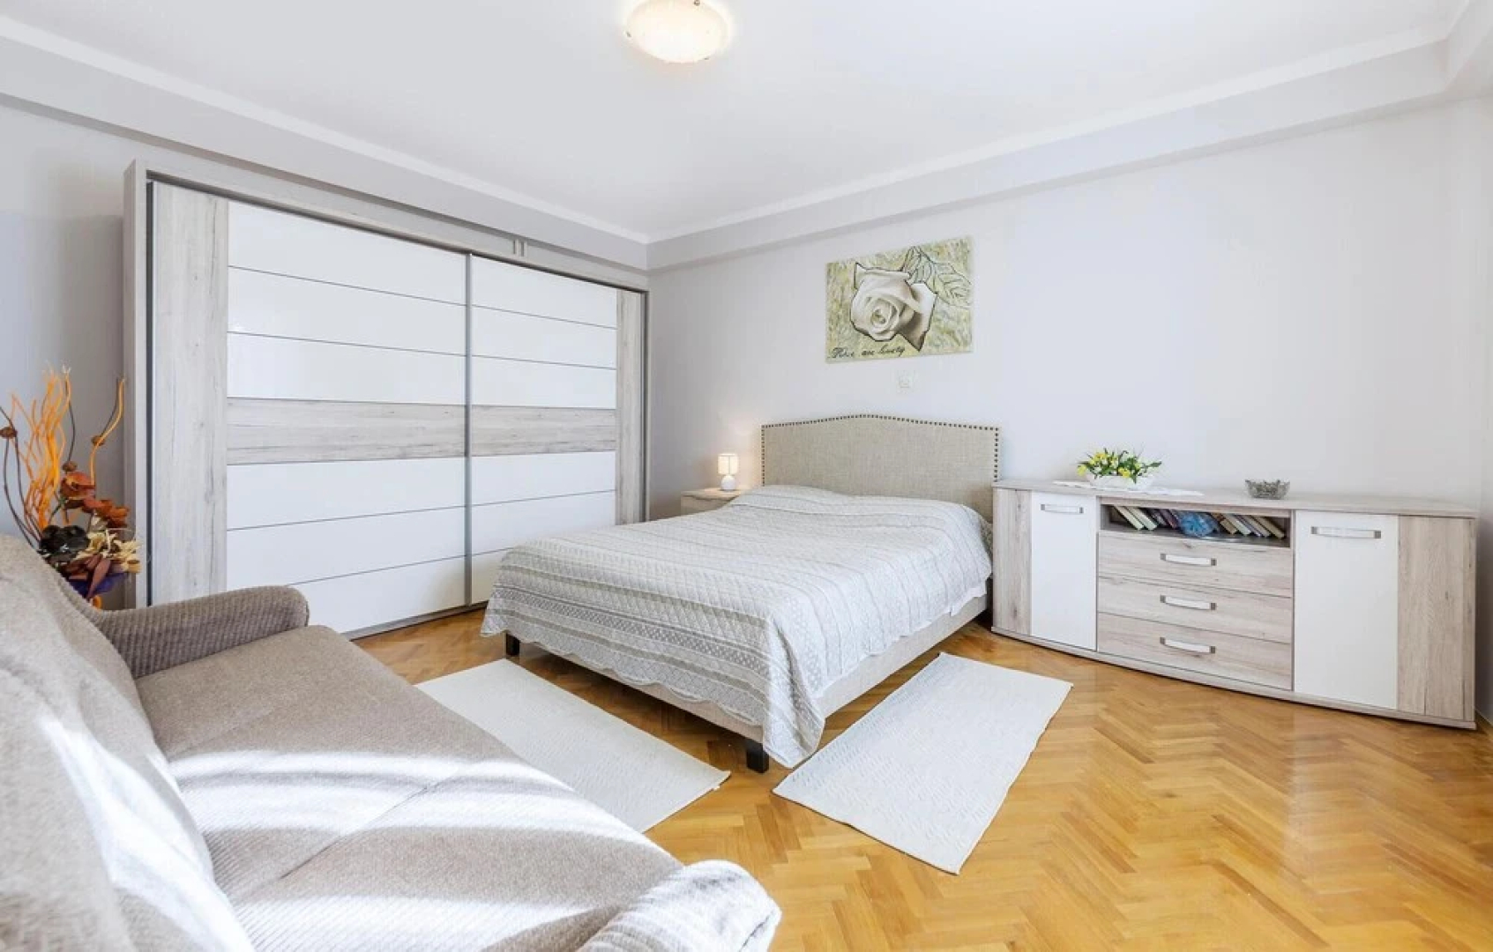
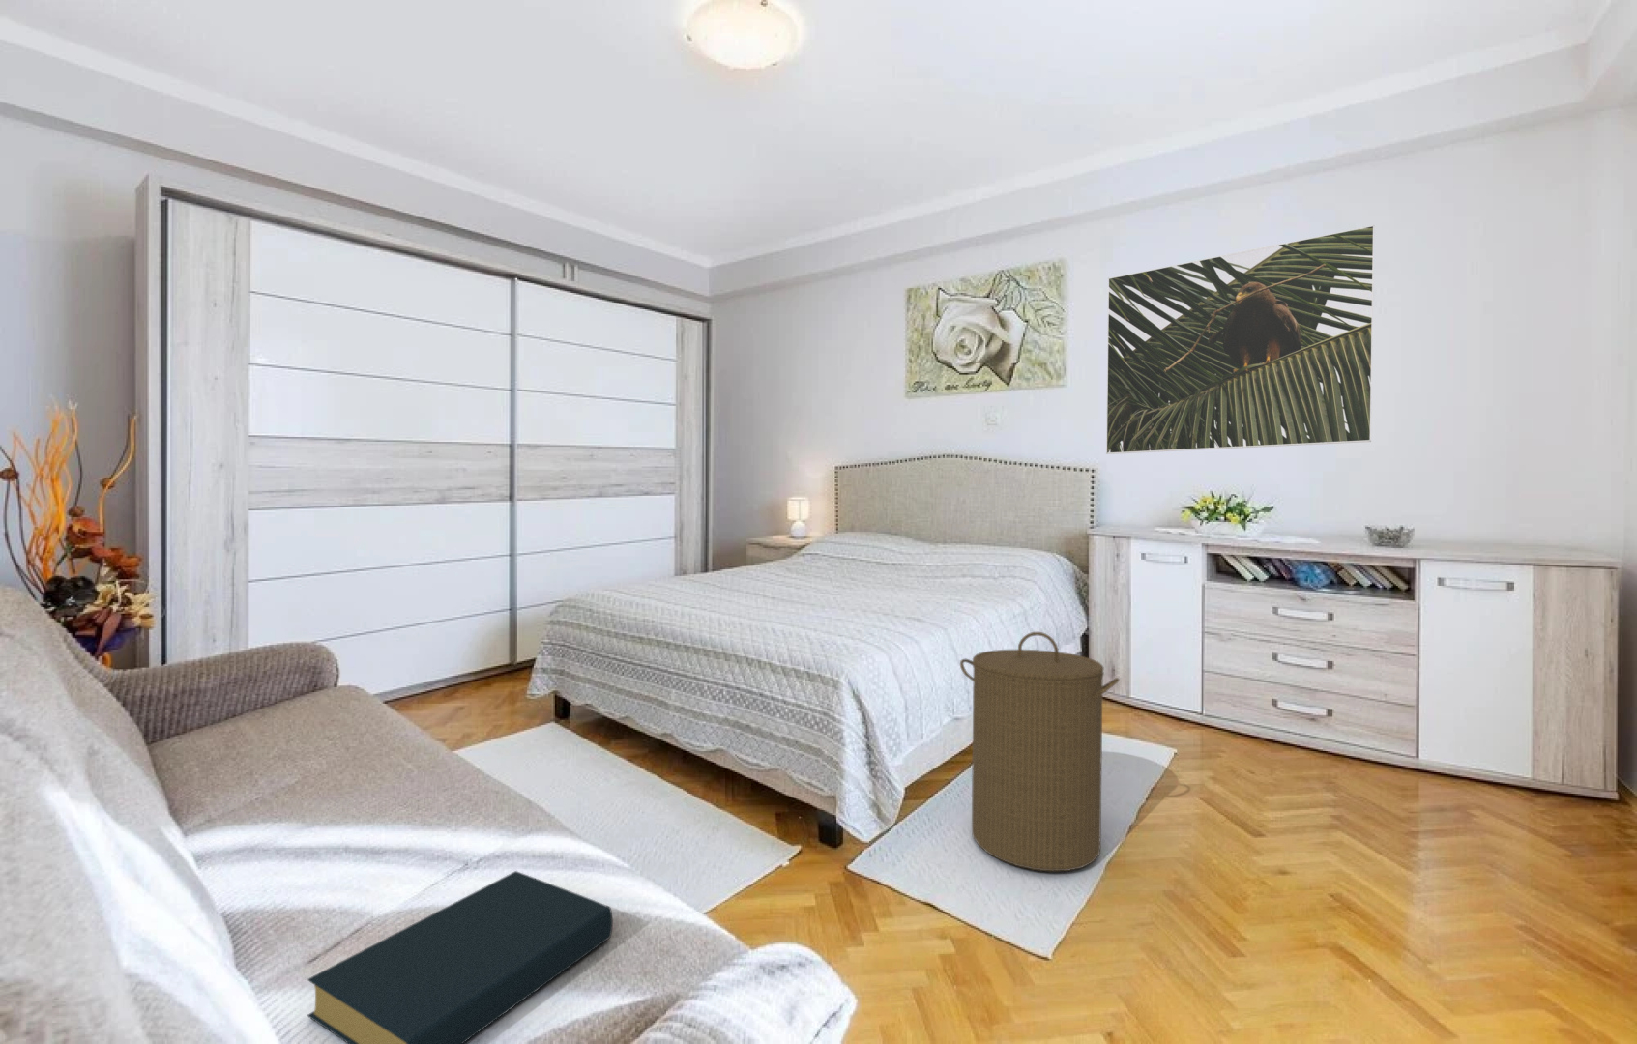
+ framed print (1227, 352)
+ hardback book (472, 957)
+ laundry hamper (1034, 736)
